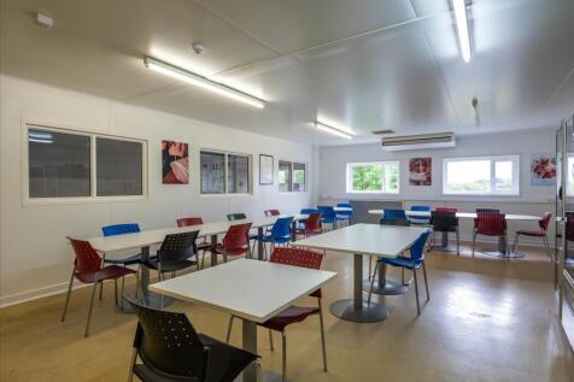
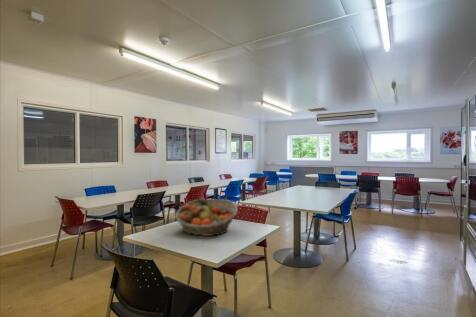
+ fruit basket (206, 216)
